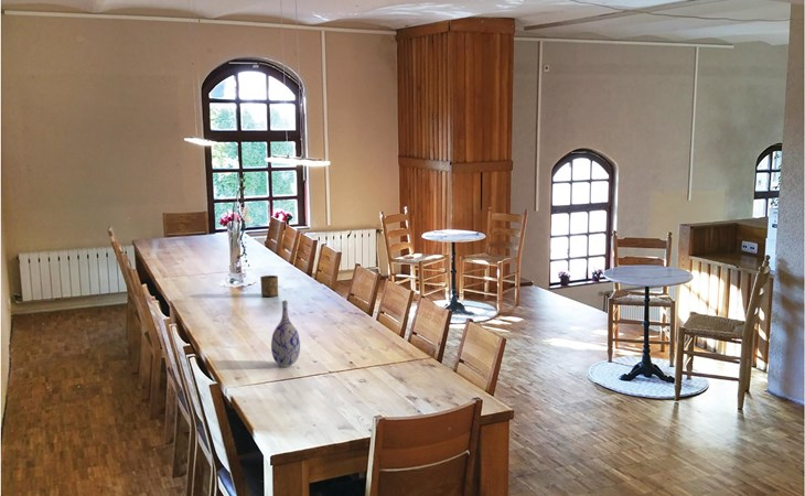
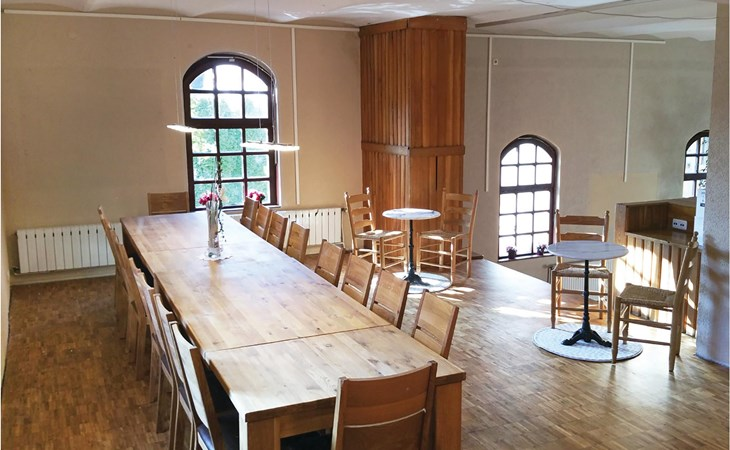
- vase (285, 333)
- cup (269, 285)
